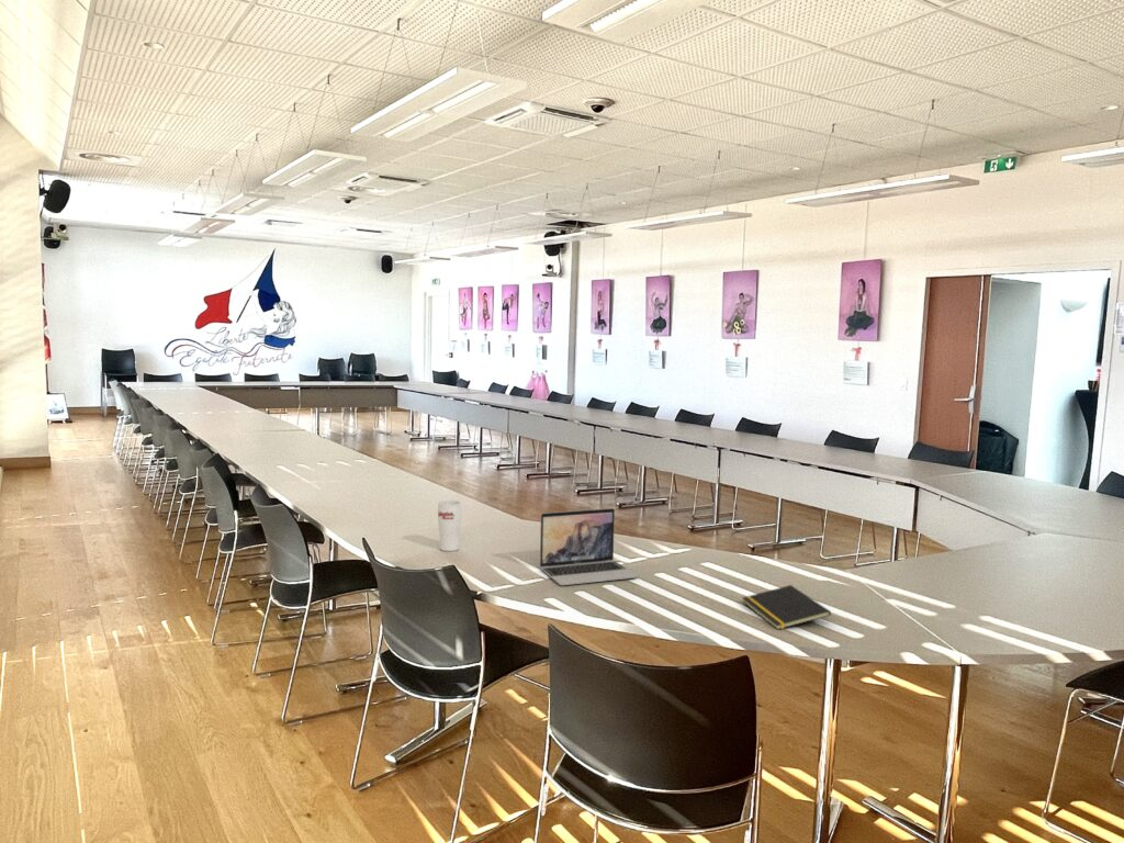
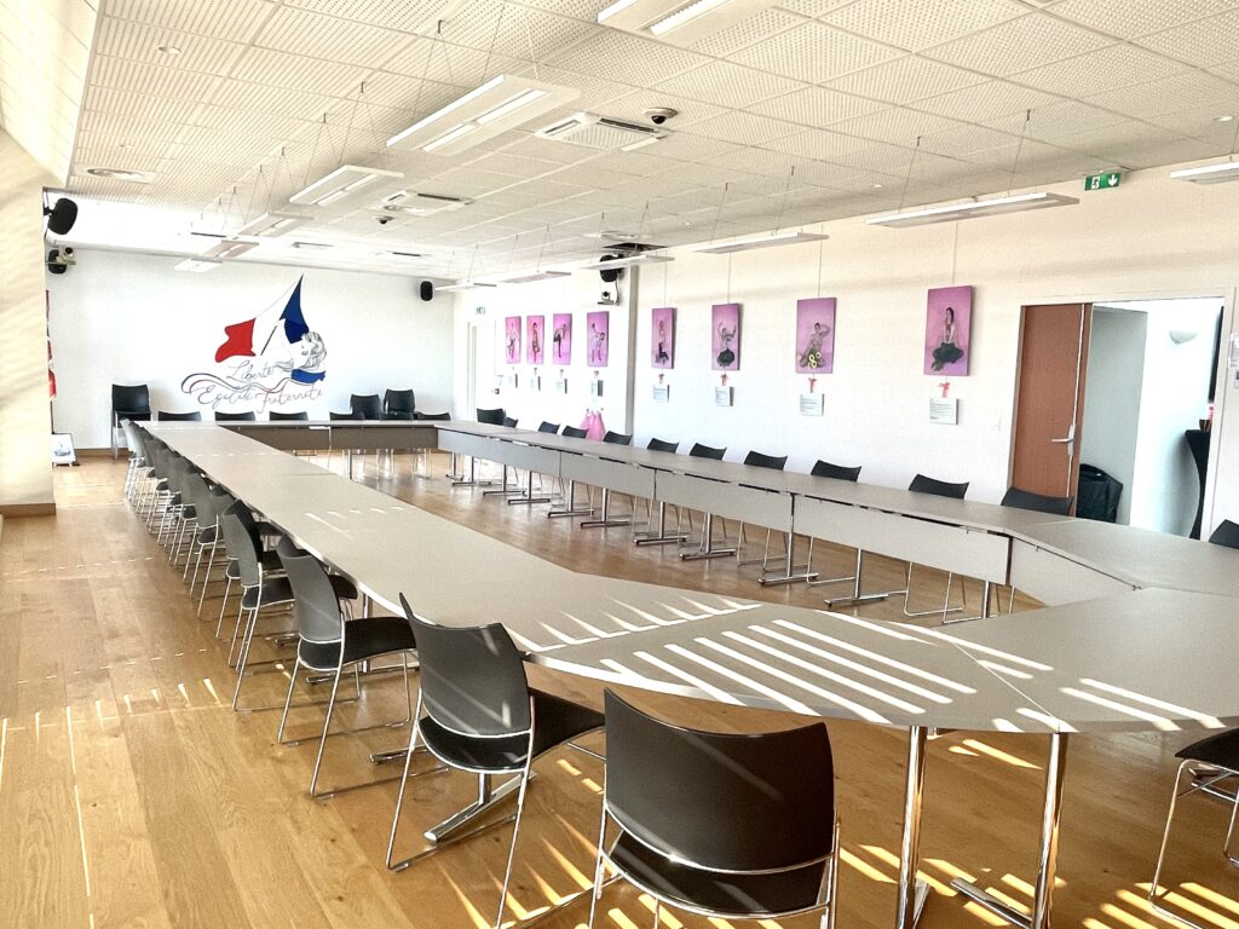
- laptop (588, 546)
- notepad (784, 606)
- cup (449, 526)
